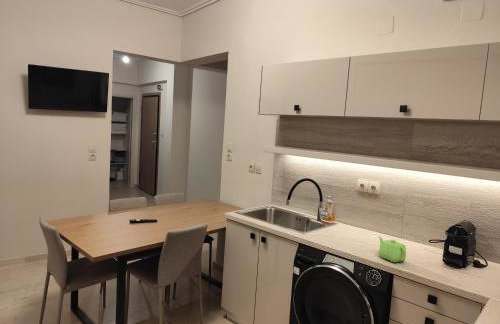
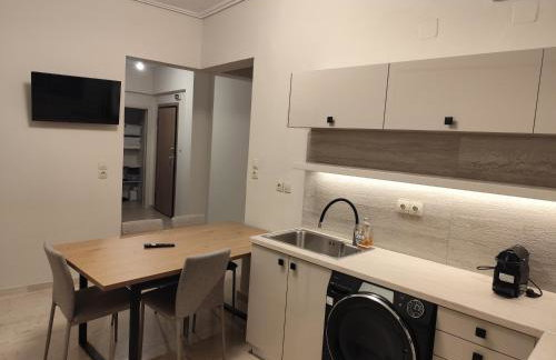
- teapot (390, 248)
